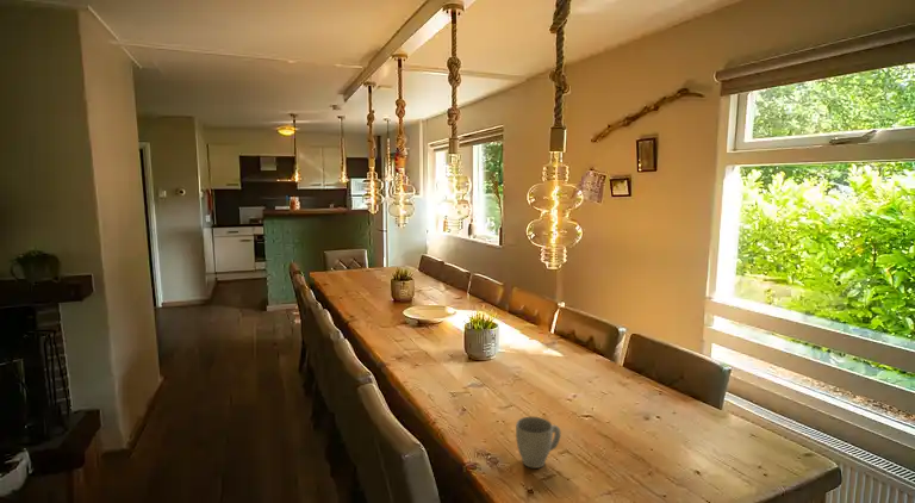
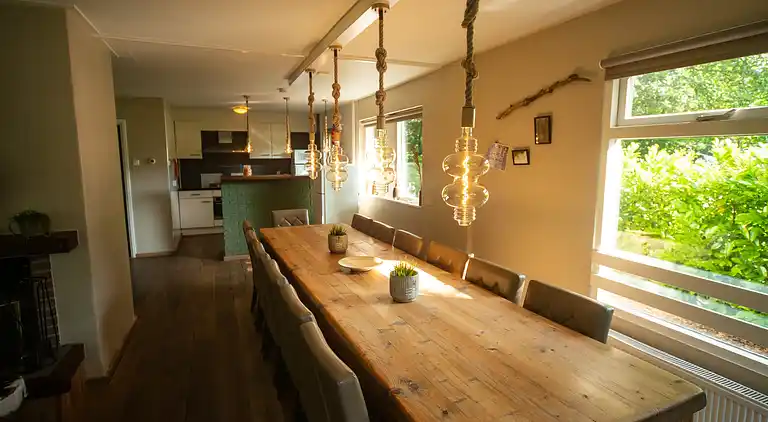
- mug (539, 441)
